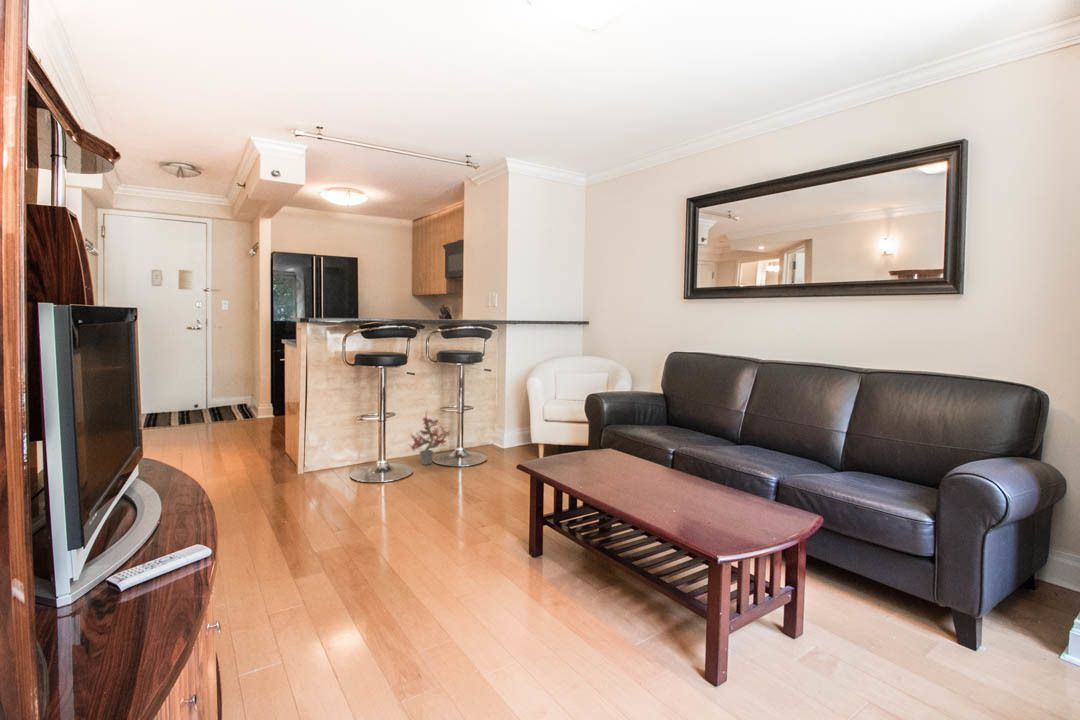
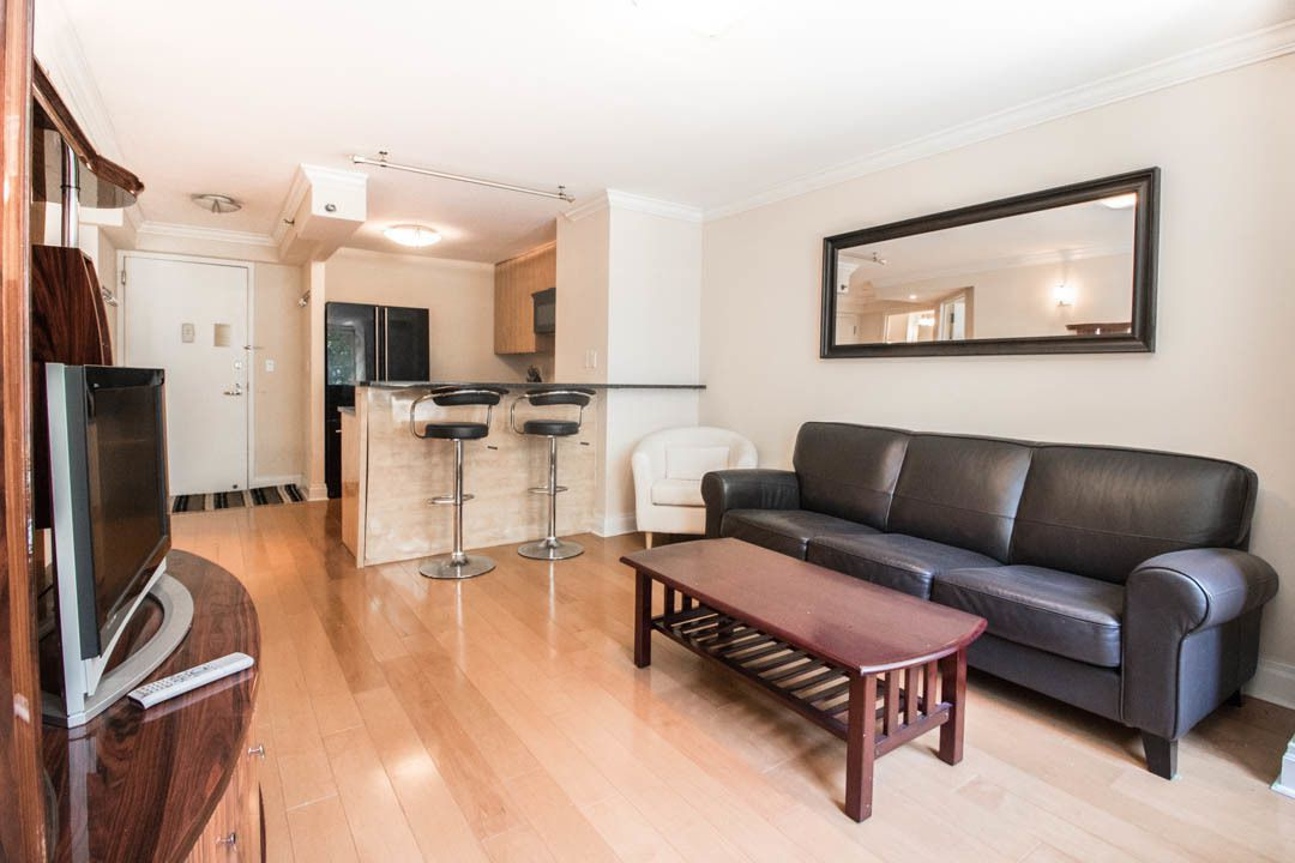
- potted plant (428, 436)
